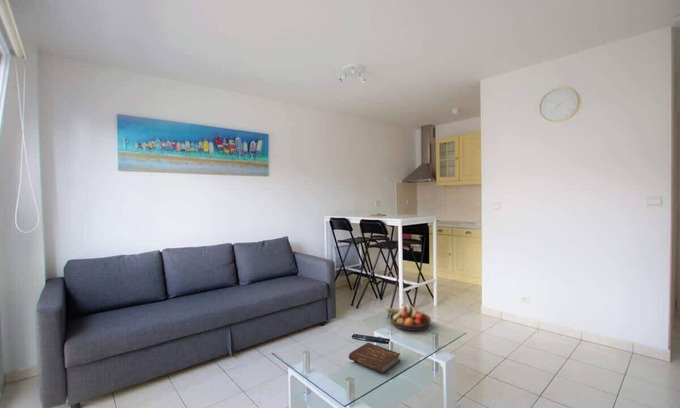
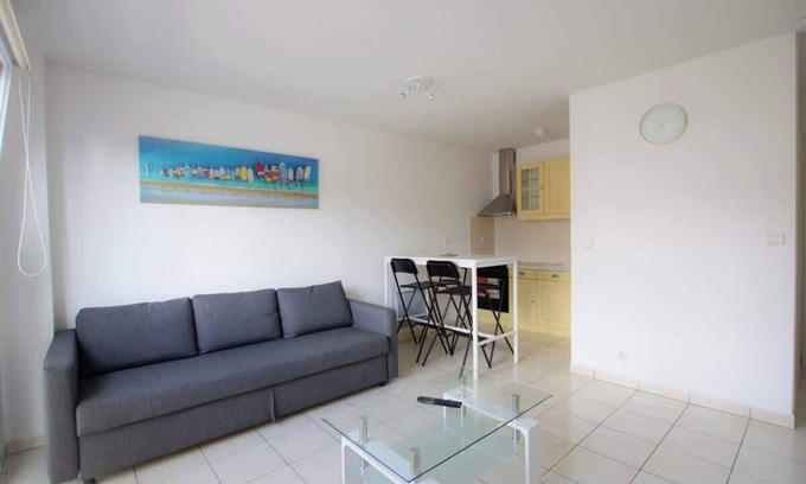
- book (374, 357)
- fruit bowl (409, 315)
